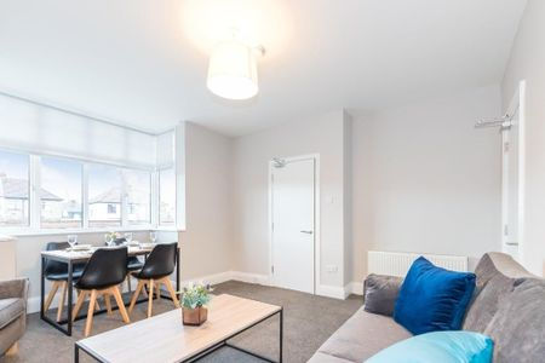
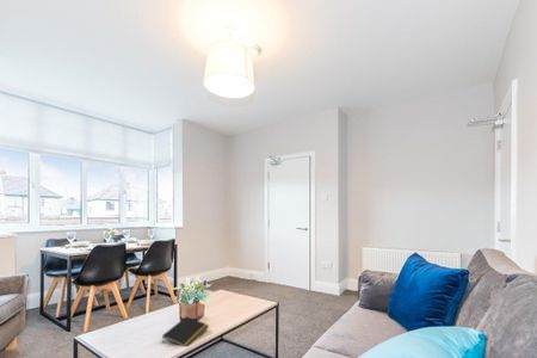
+ notepad (186, 331)
